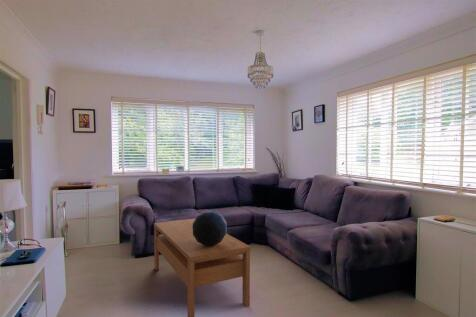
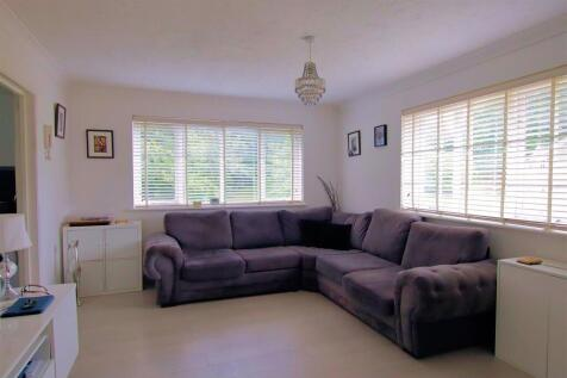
- coffee table (195, 258)
- decorative orb (209, 227)
